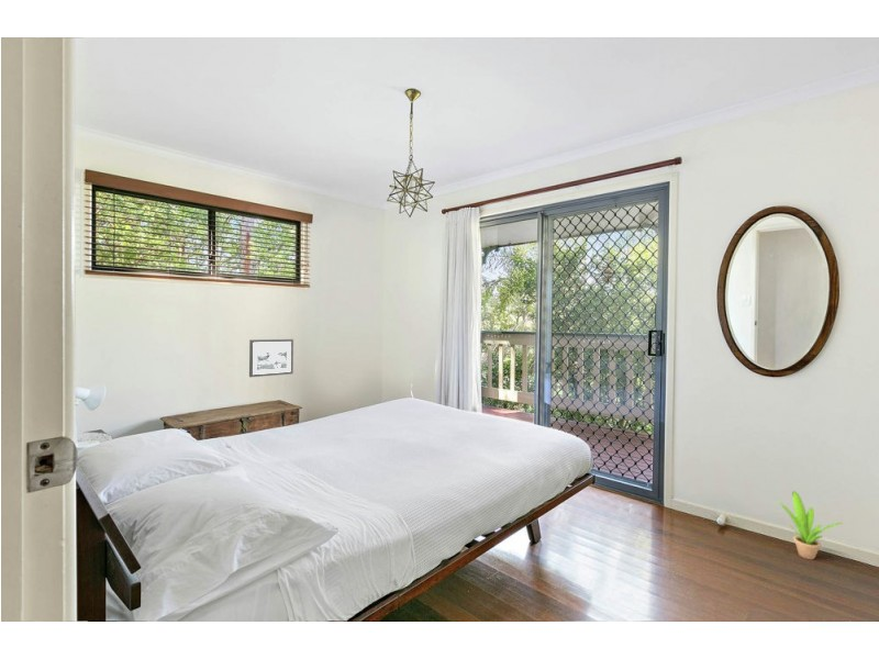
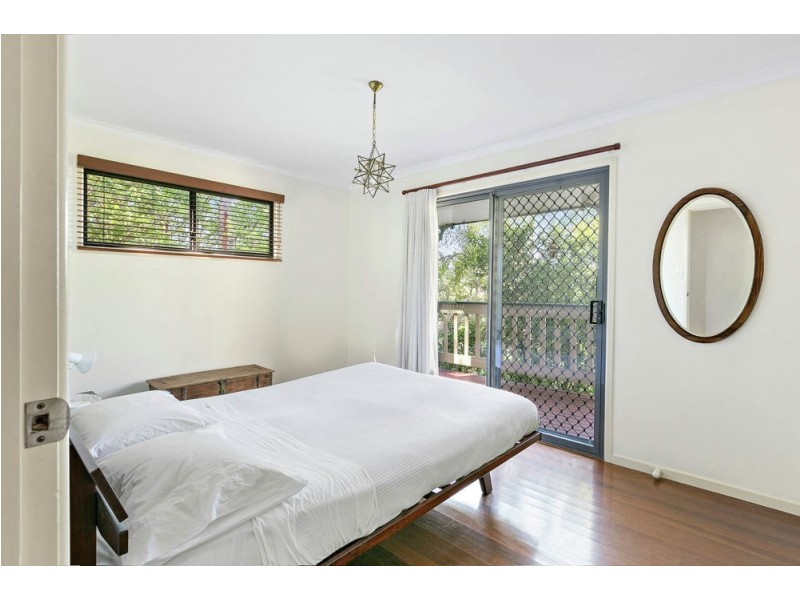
- picture frame (271, 357)
- potted plant (809, 528)
